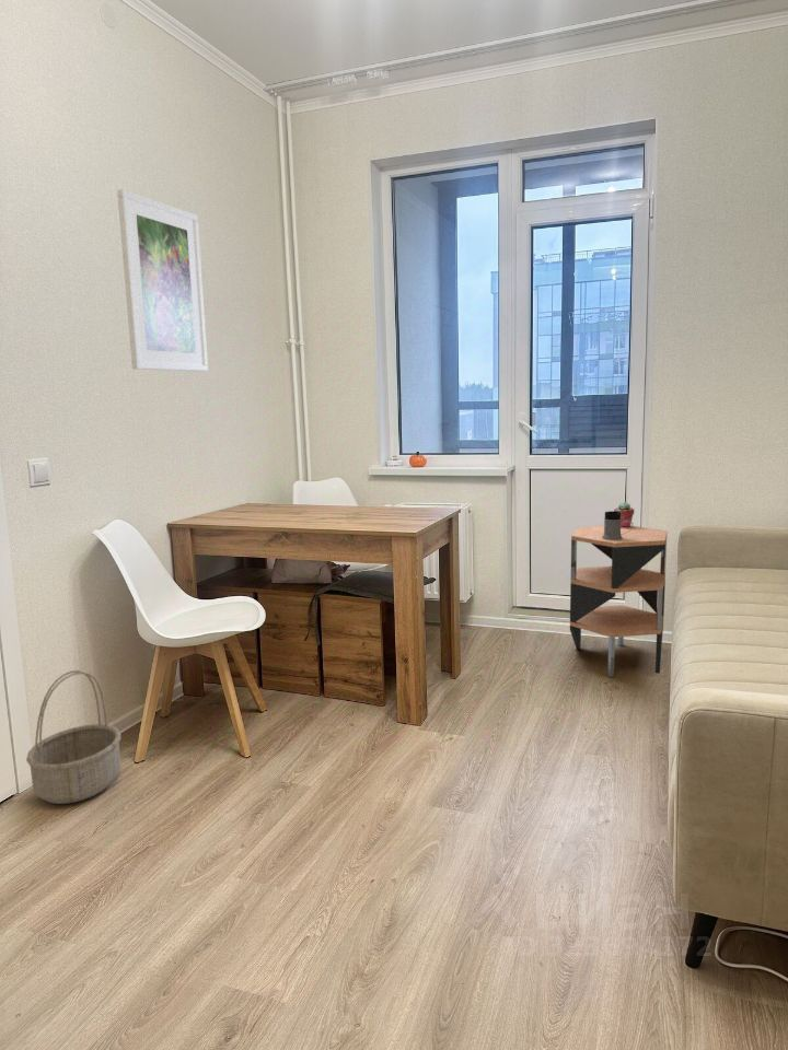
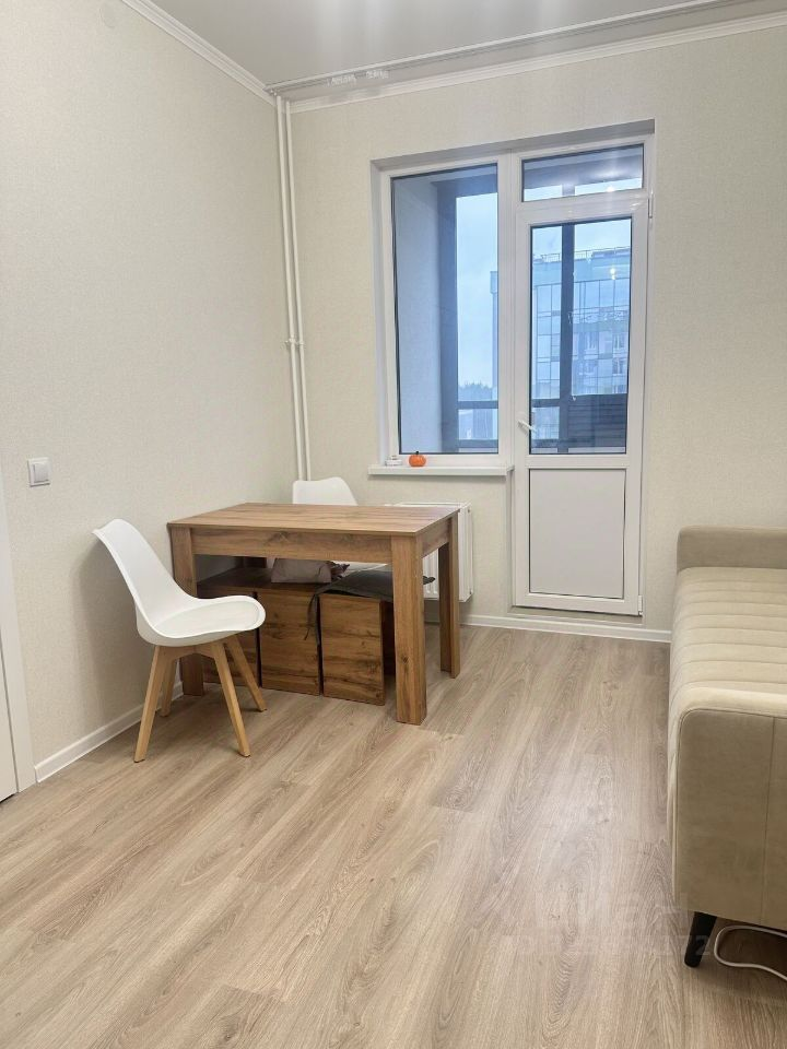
- mug (617, 525)
- side table (614, 596)
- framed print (166, 288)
- basket (73, 730)
- potted succulent (624, 513)
